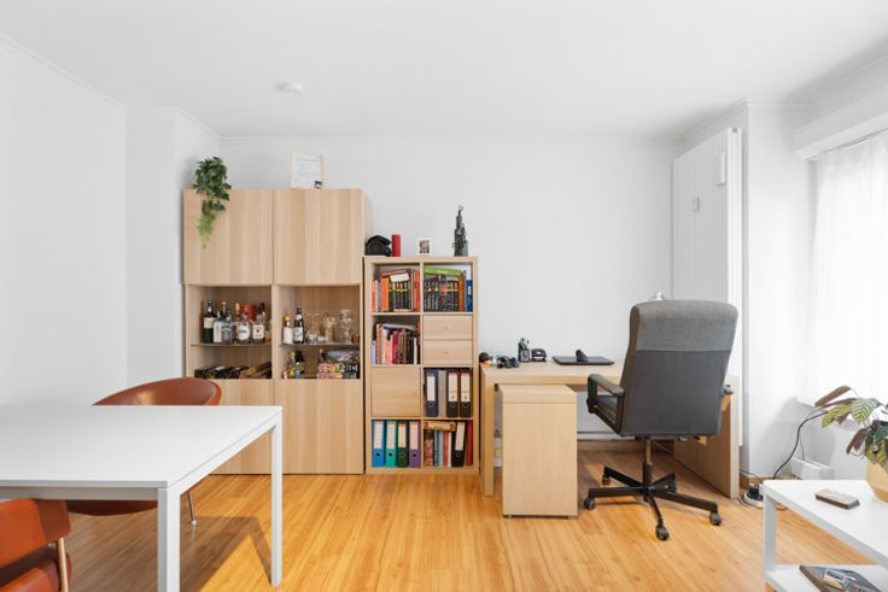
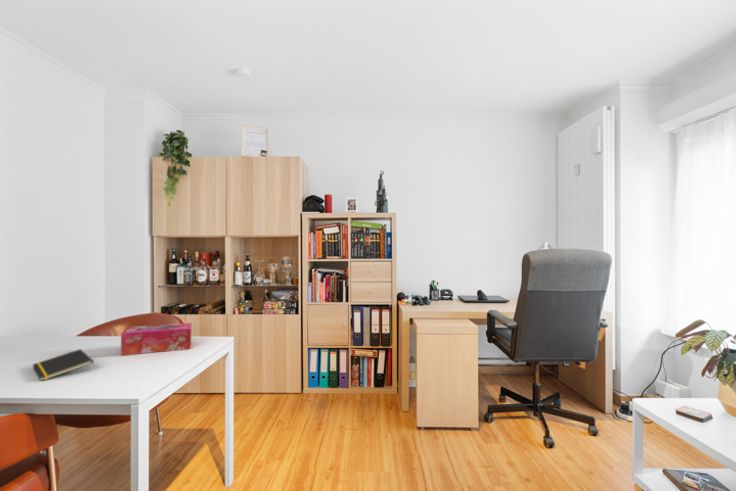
+ notepad (62, 363)
+ tissue box (158, 337)
